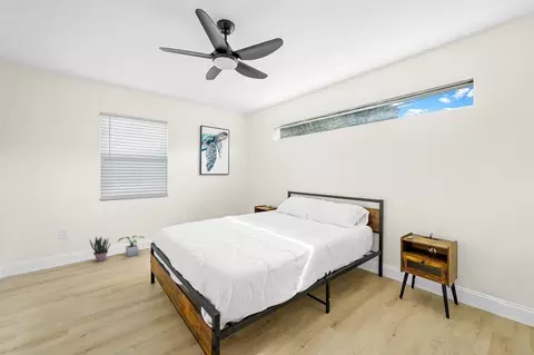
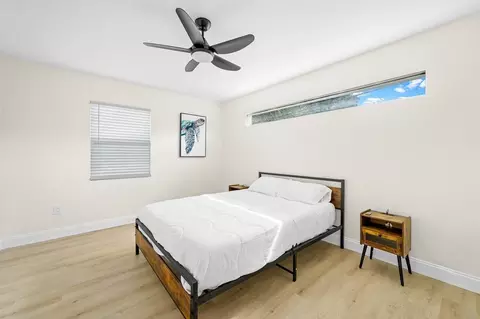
- potted plant (130, 245)
- potted plant (100, 248)
